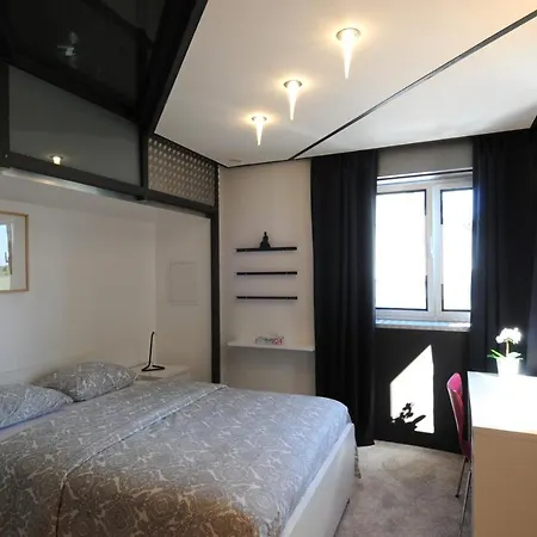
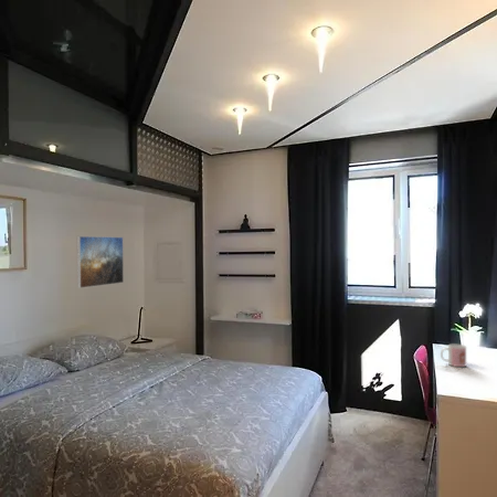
+ mug (454, 355)
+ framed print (102, 261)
